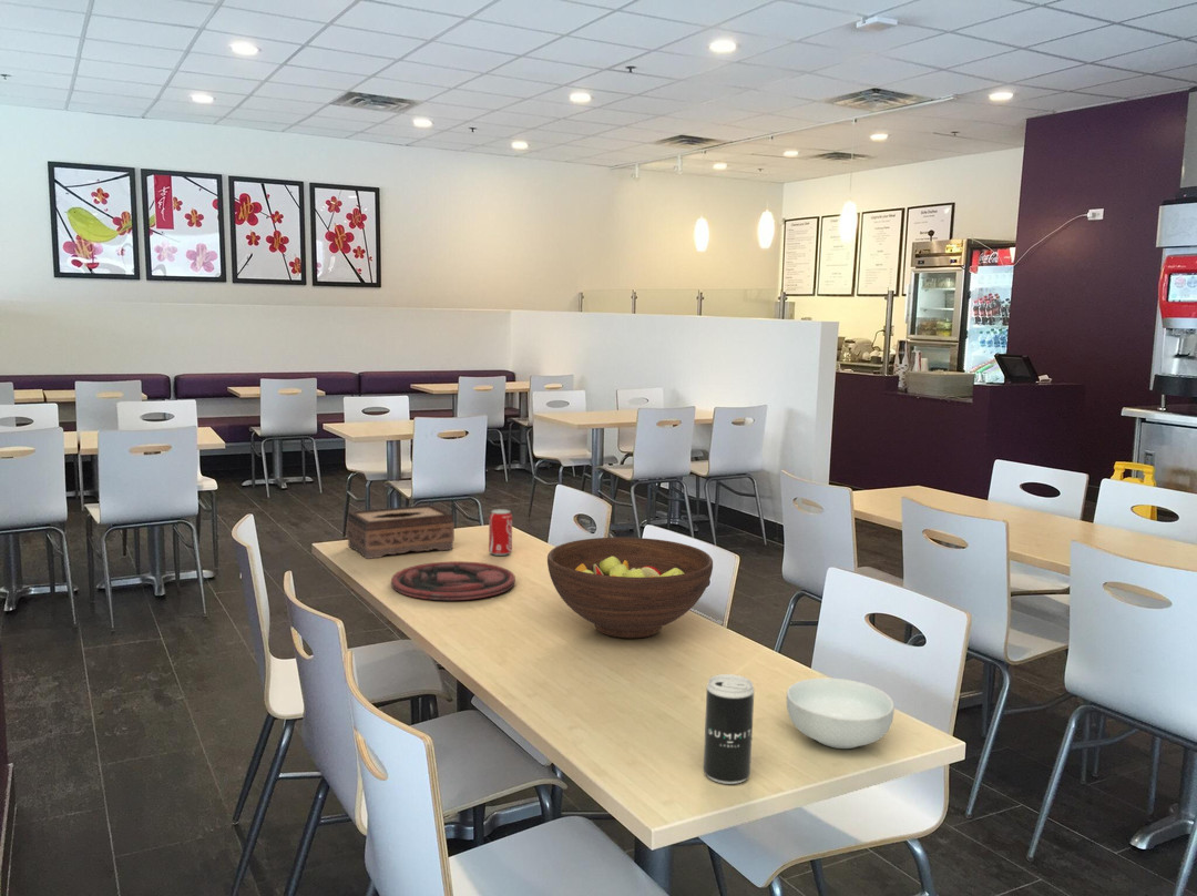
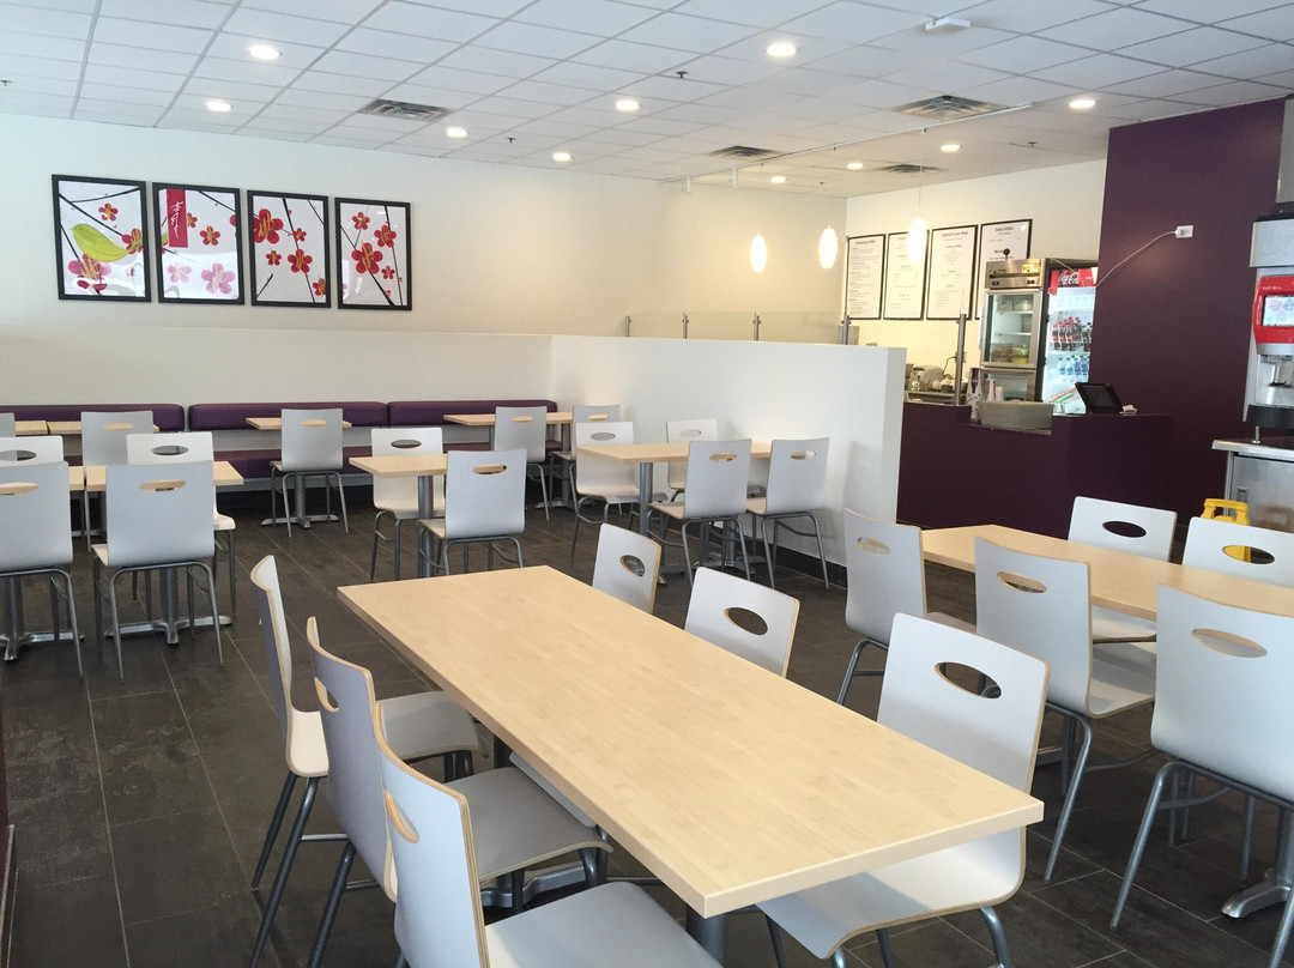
- beverage can (500, 532)
- fruit bowl (628, 592)
- tissue box (400, 530)
- cereal bowl (838, 717)
- plate (453, 579)
- beverage can (728, 727)
